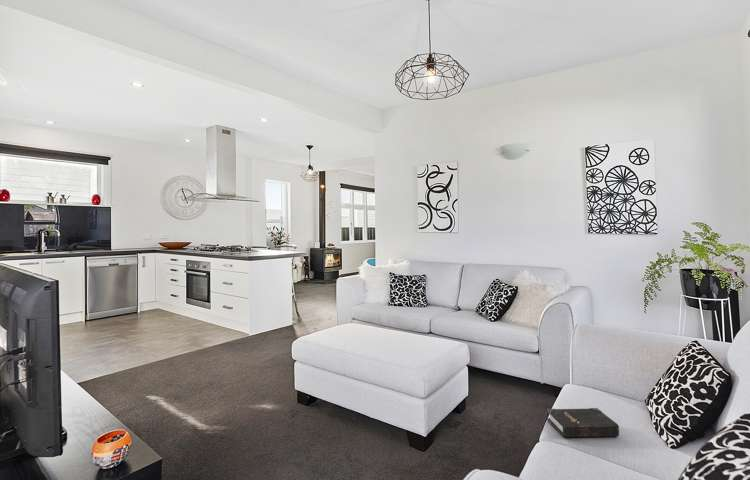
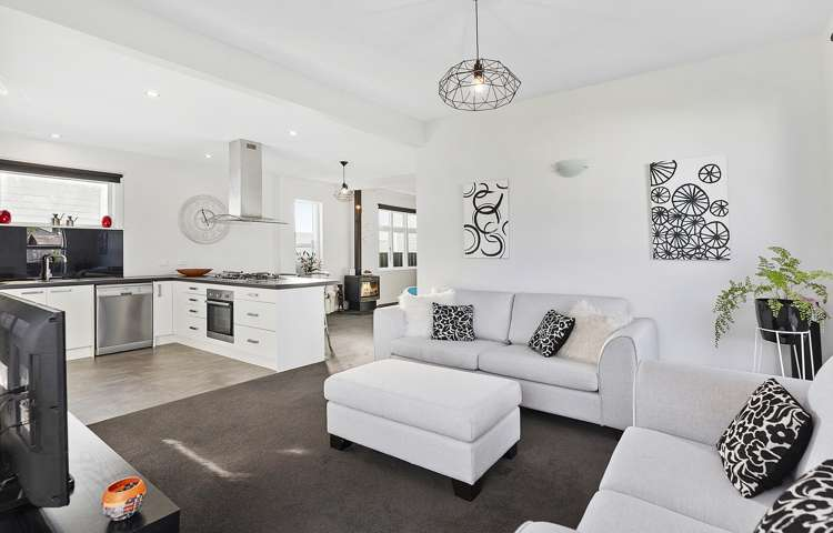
- hardback book (581, 422)
